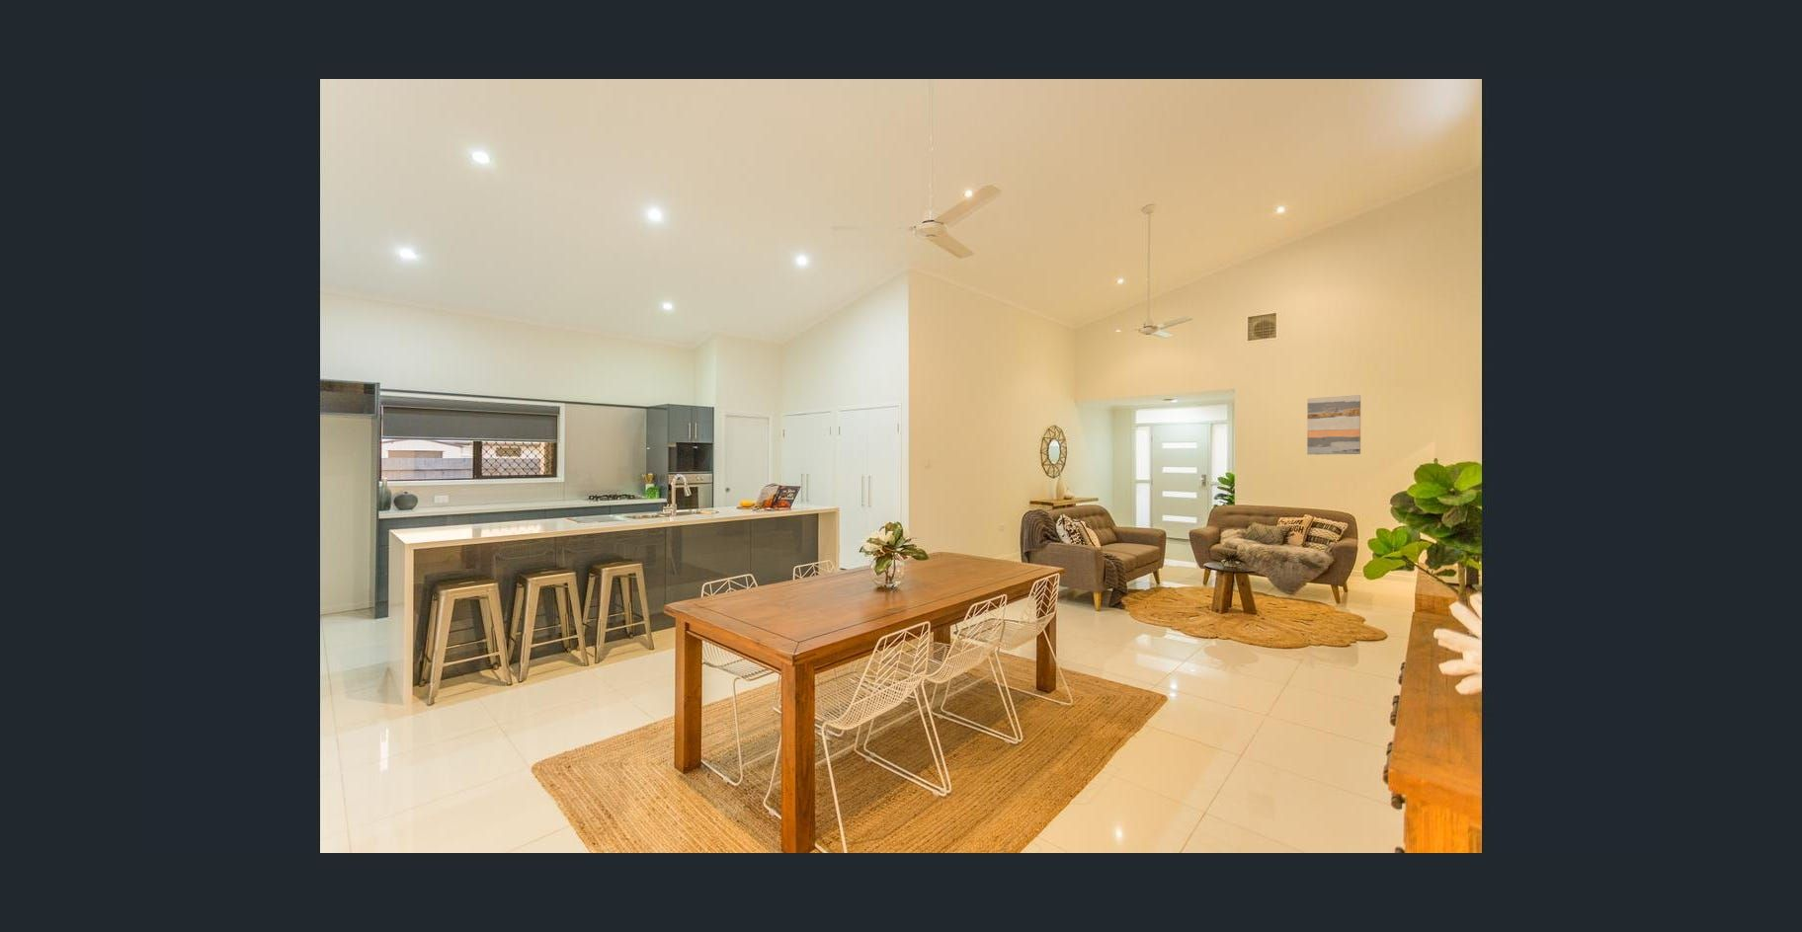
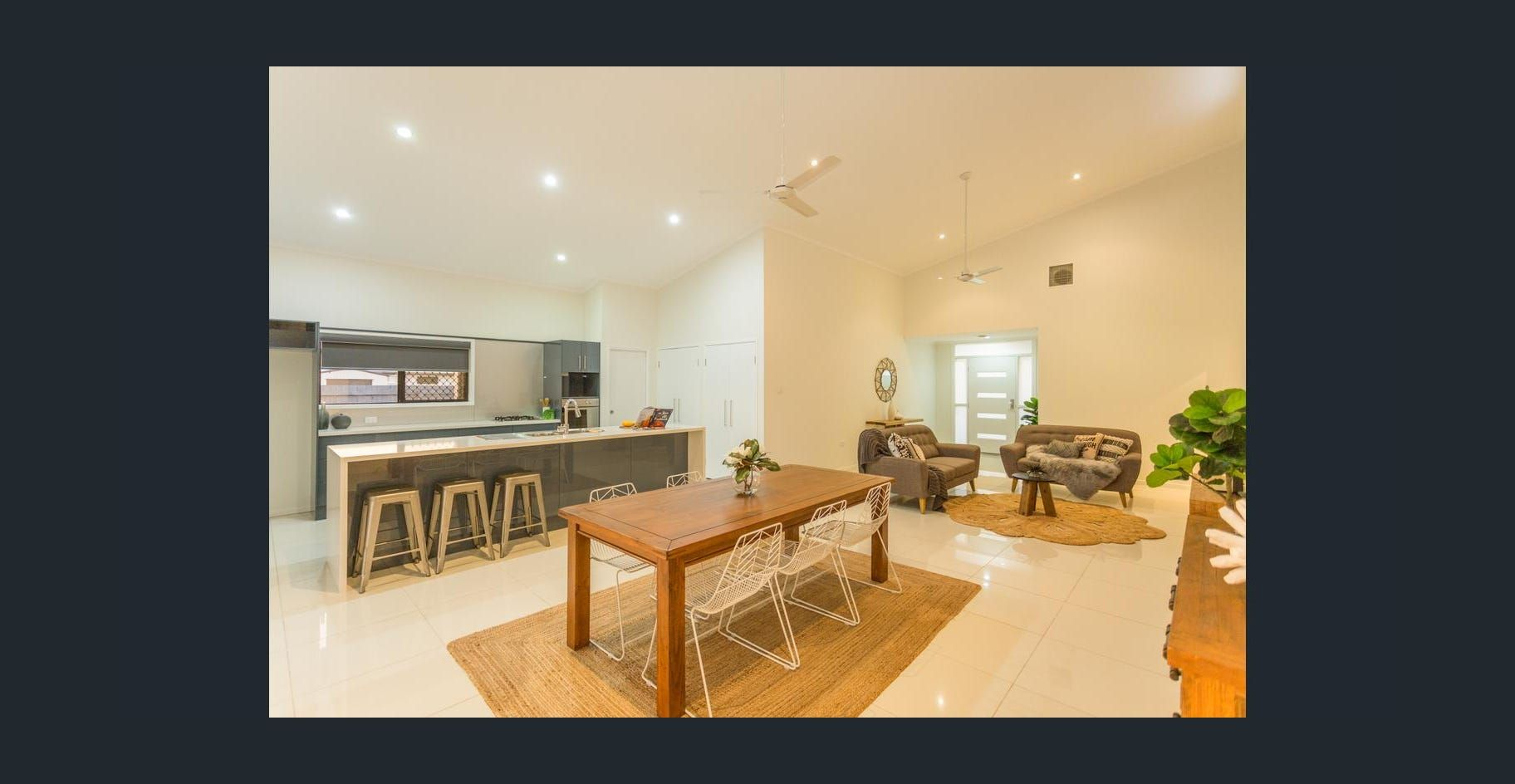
- wall art (1332, 426)
